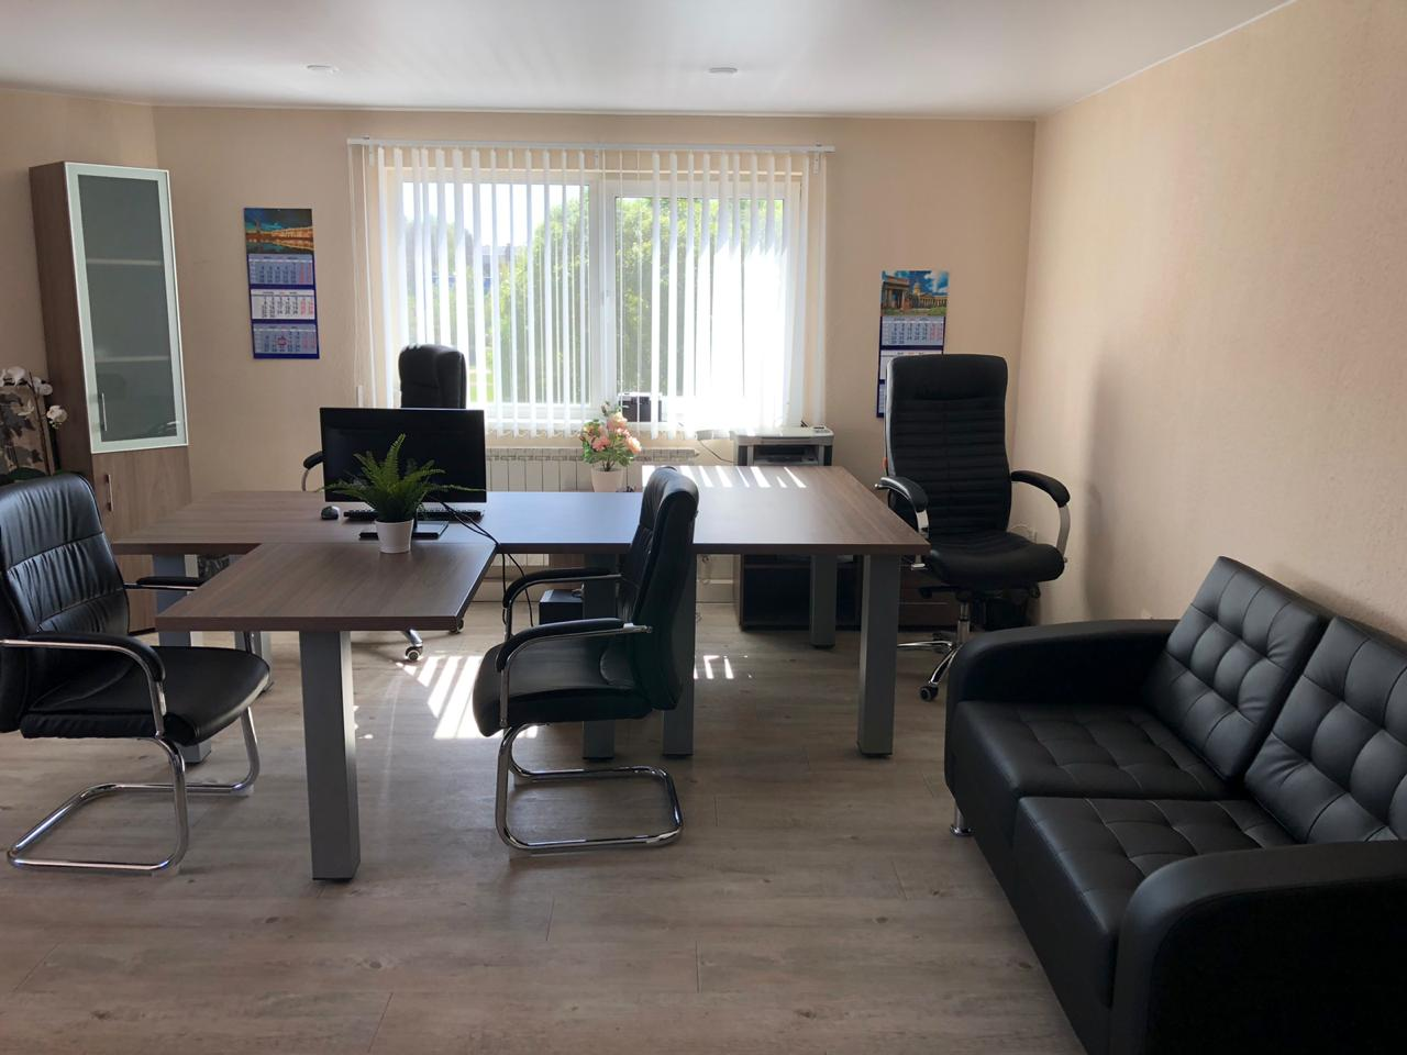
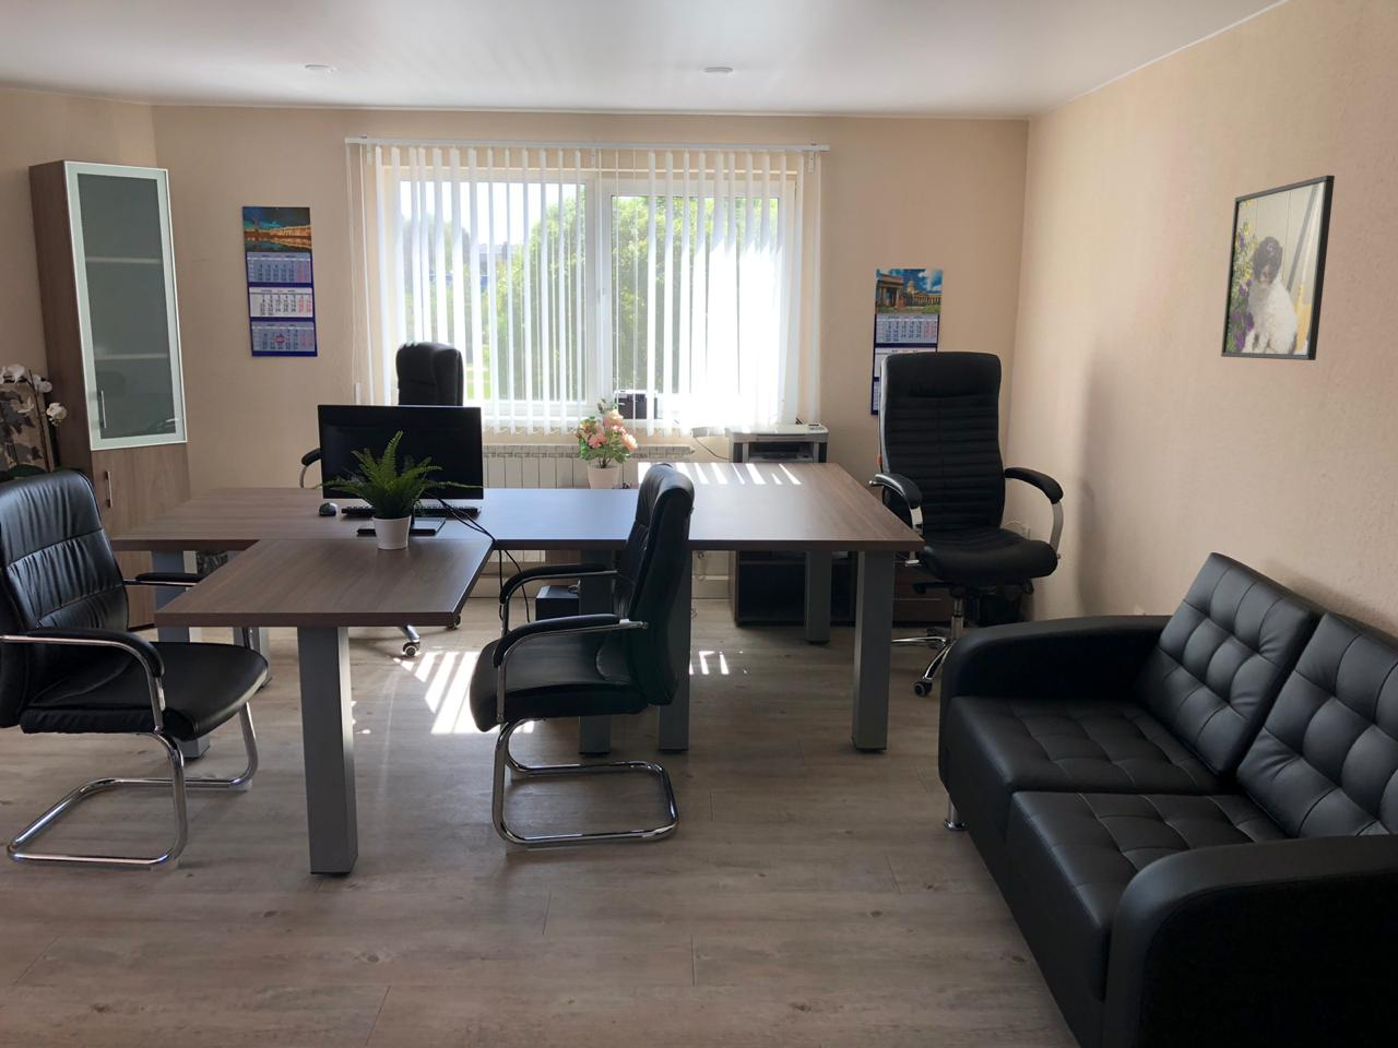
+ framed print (1273, 273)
